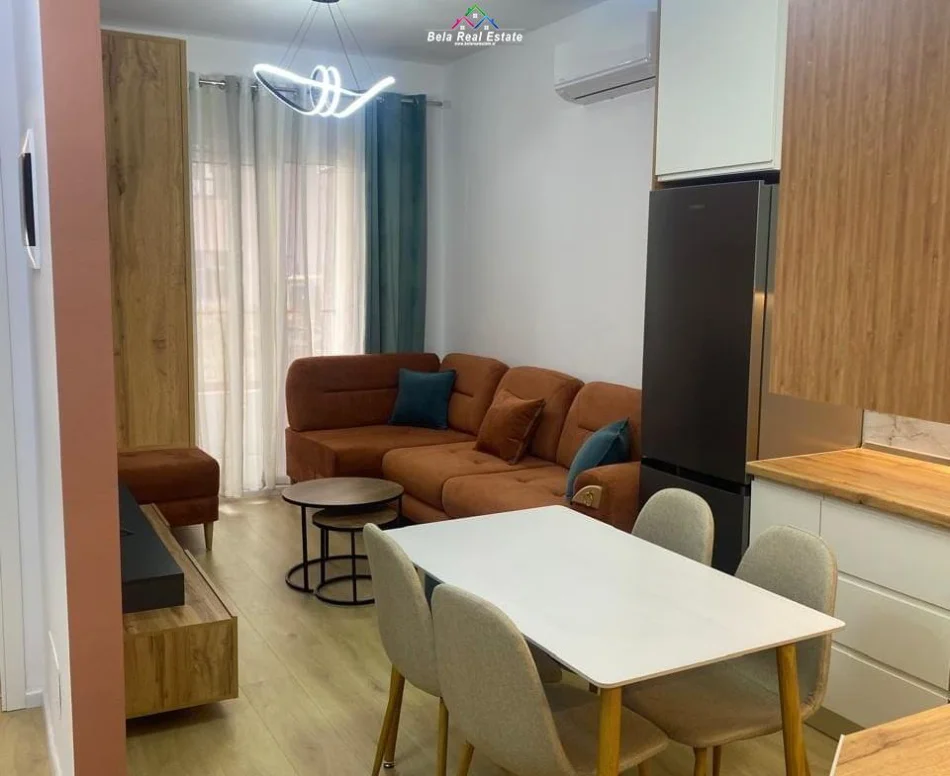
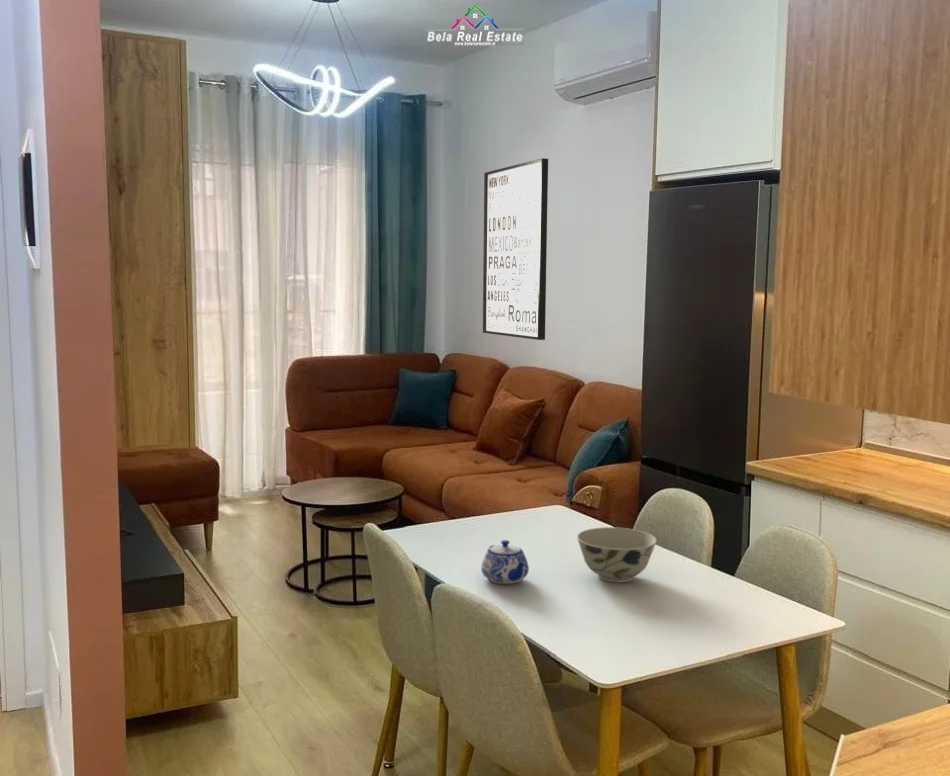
+ bowl (616, 557)
+ wall art (513, 252)
+ teapot (506, 561)
